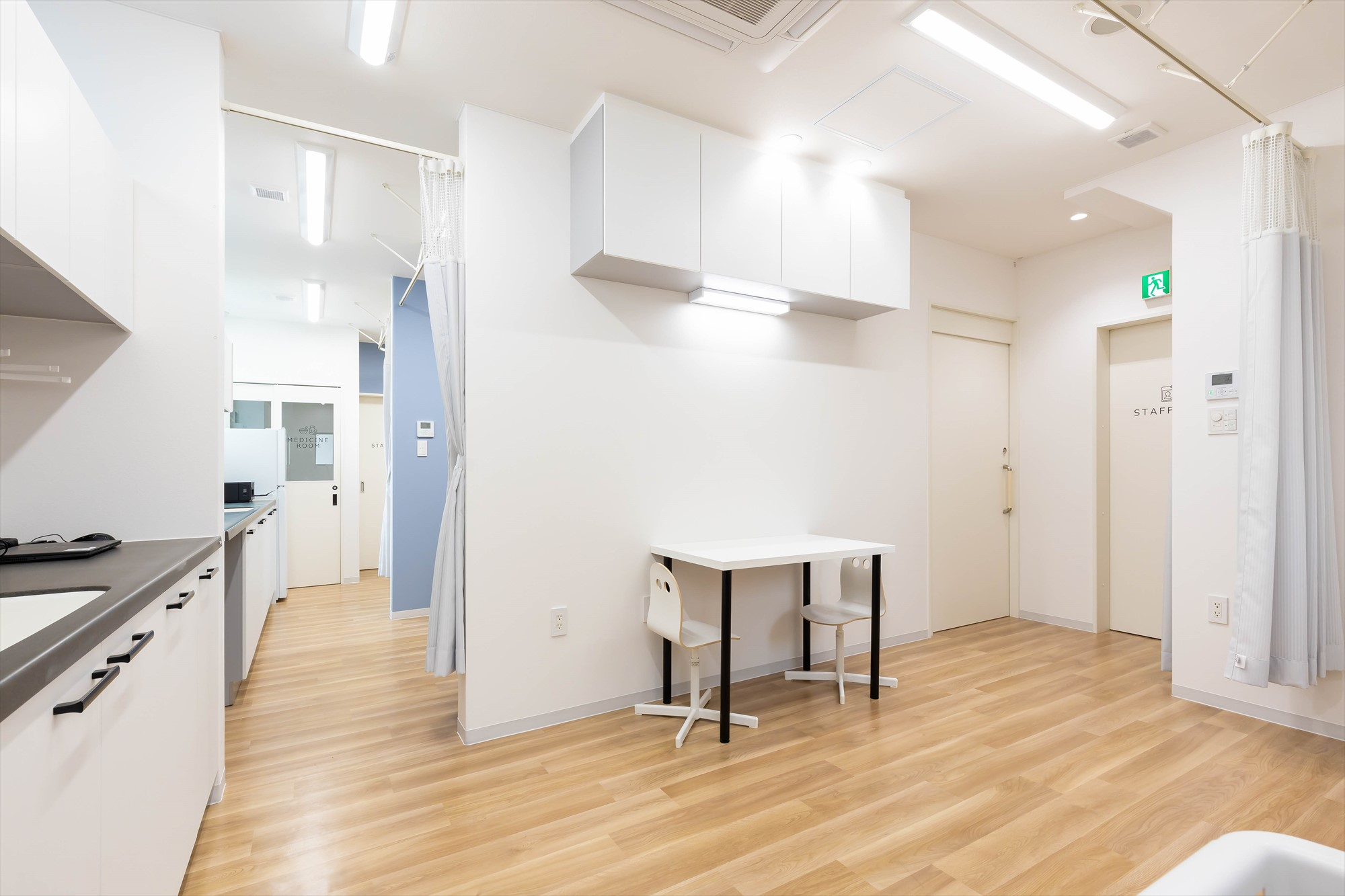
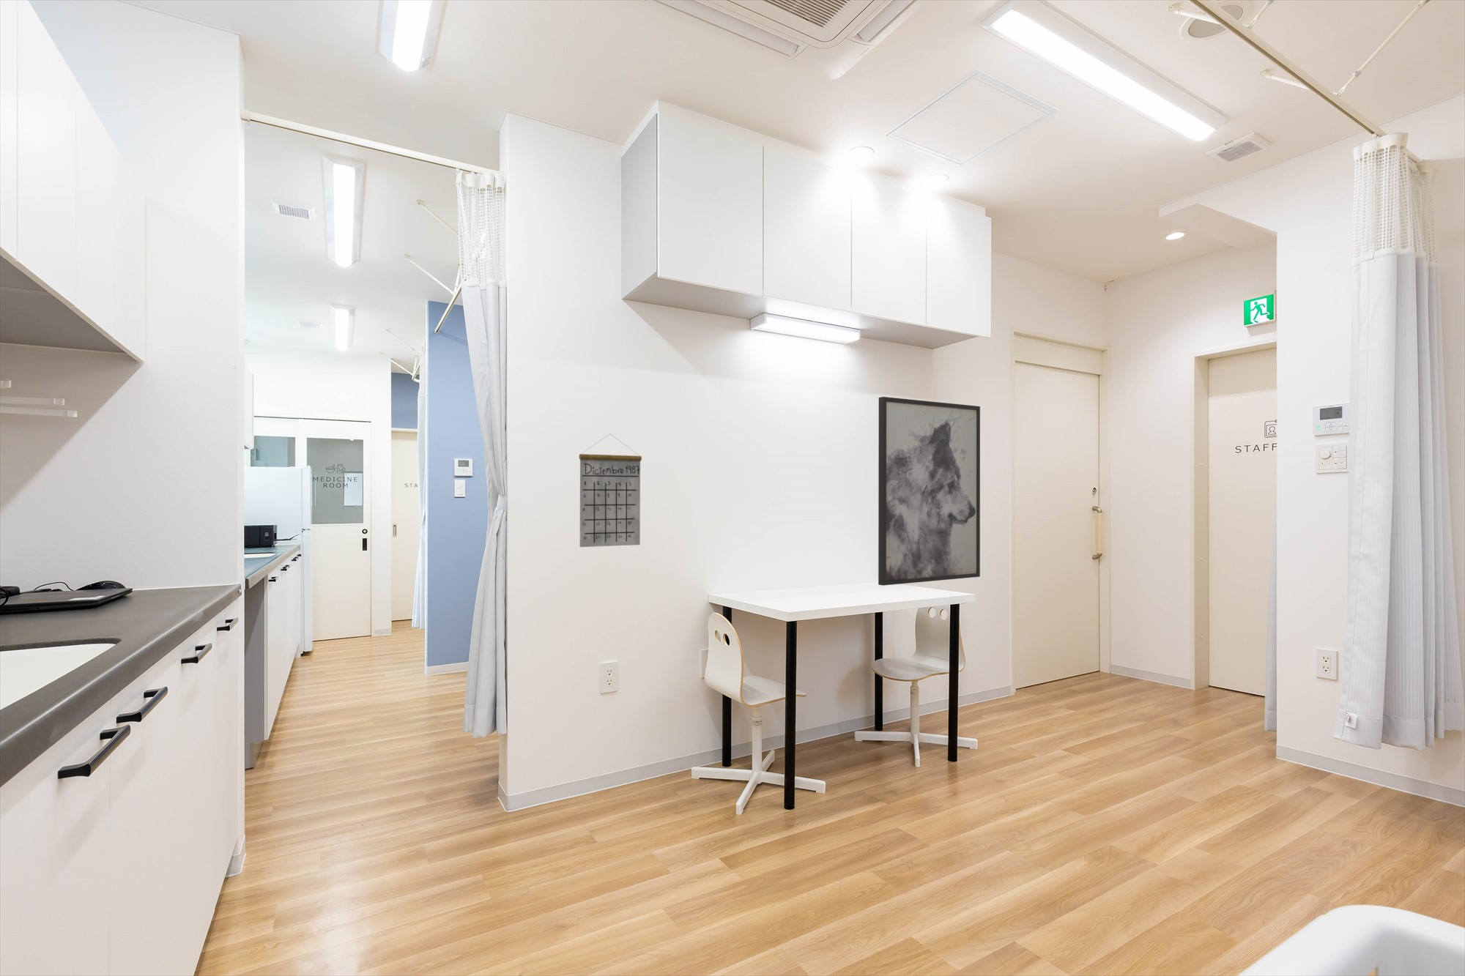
+ wall art (931, 490)
+ calendar (610, 489)
